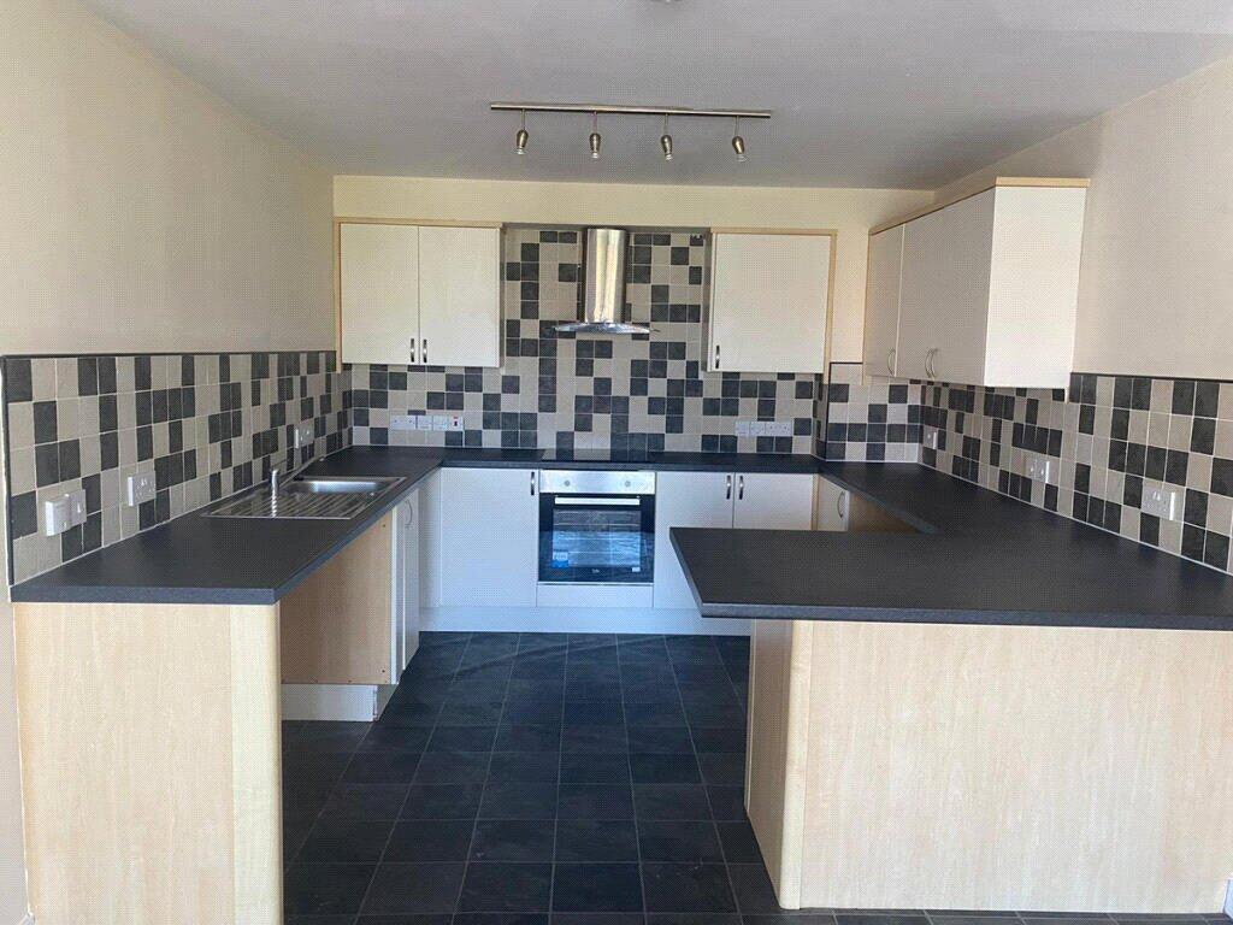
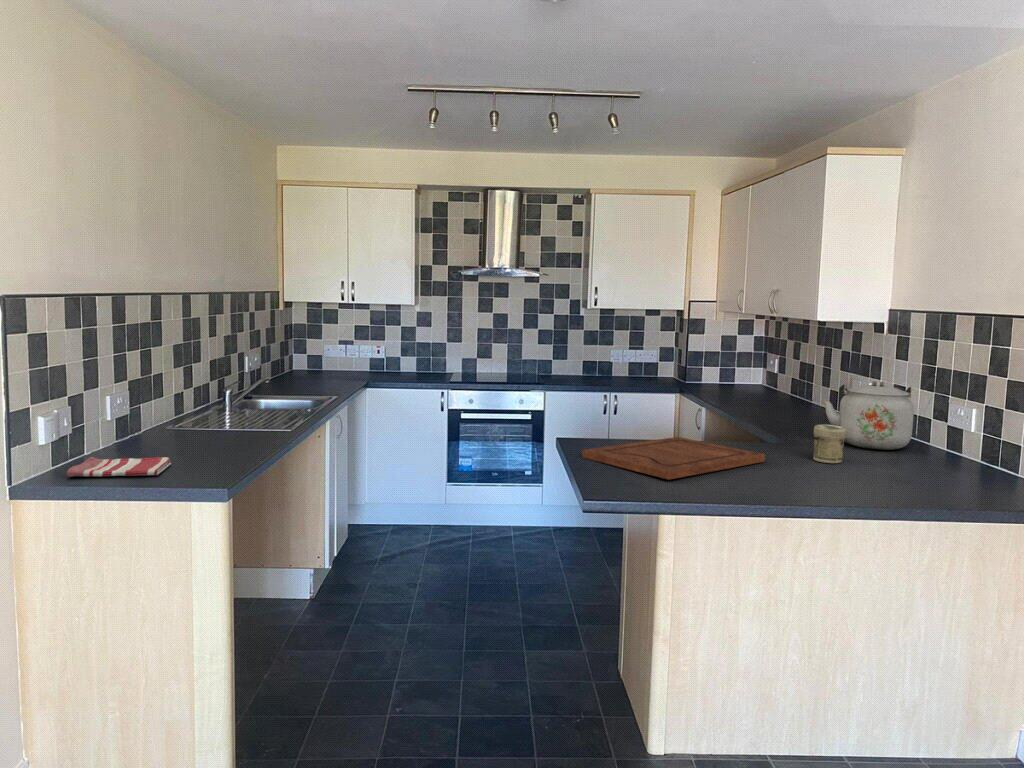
+ kettle (867, 412)
+ dish towel (121, 466)
+ jar (828, 443)
+ cutting board (673, 455)
